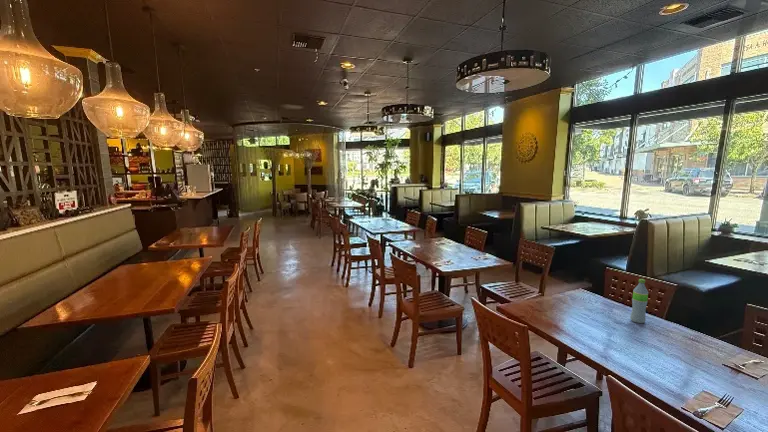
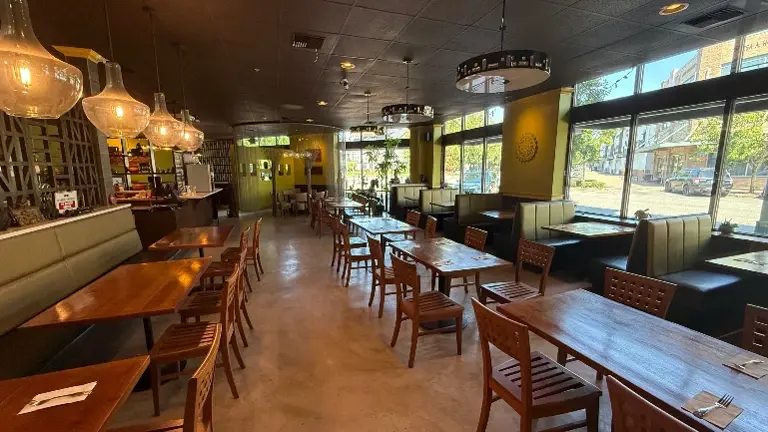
- water bottle (639, 300)
